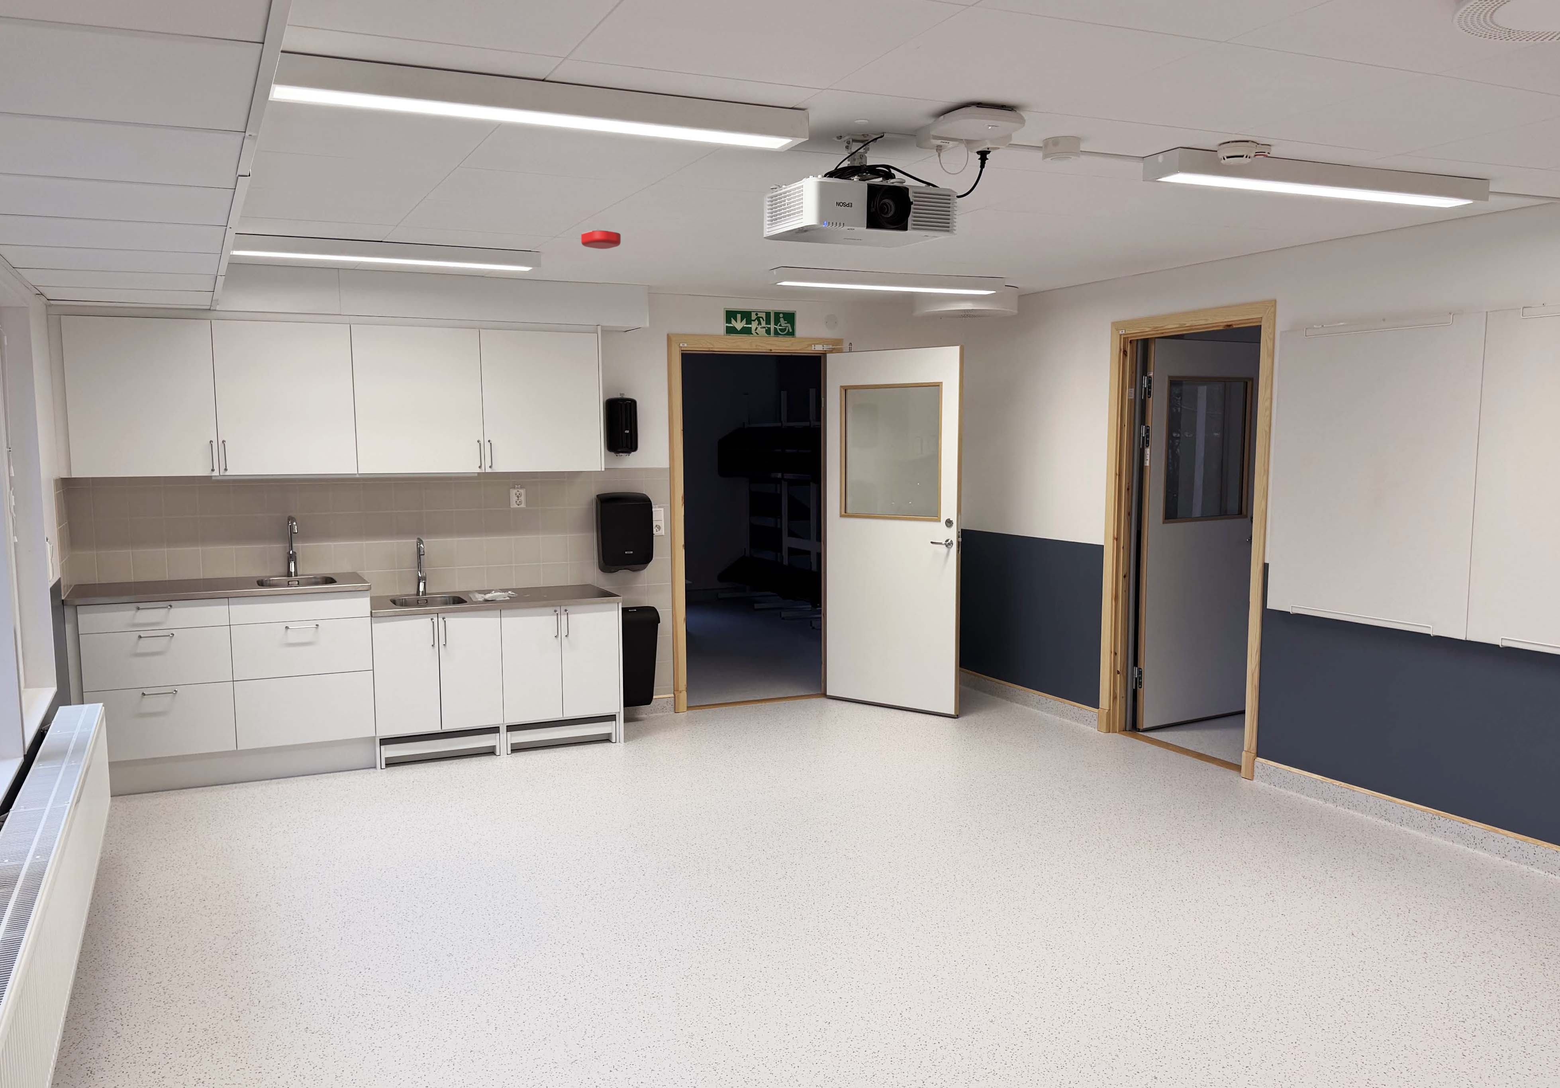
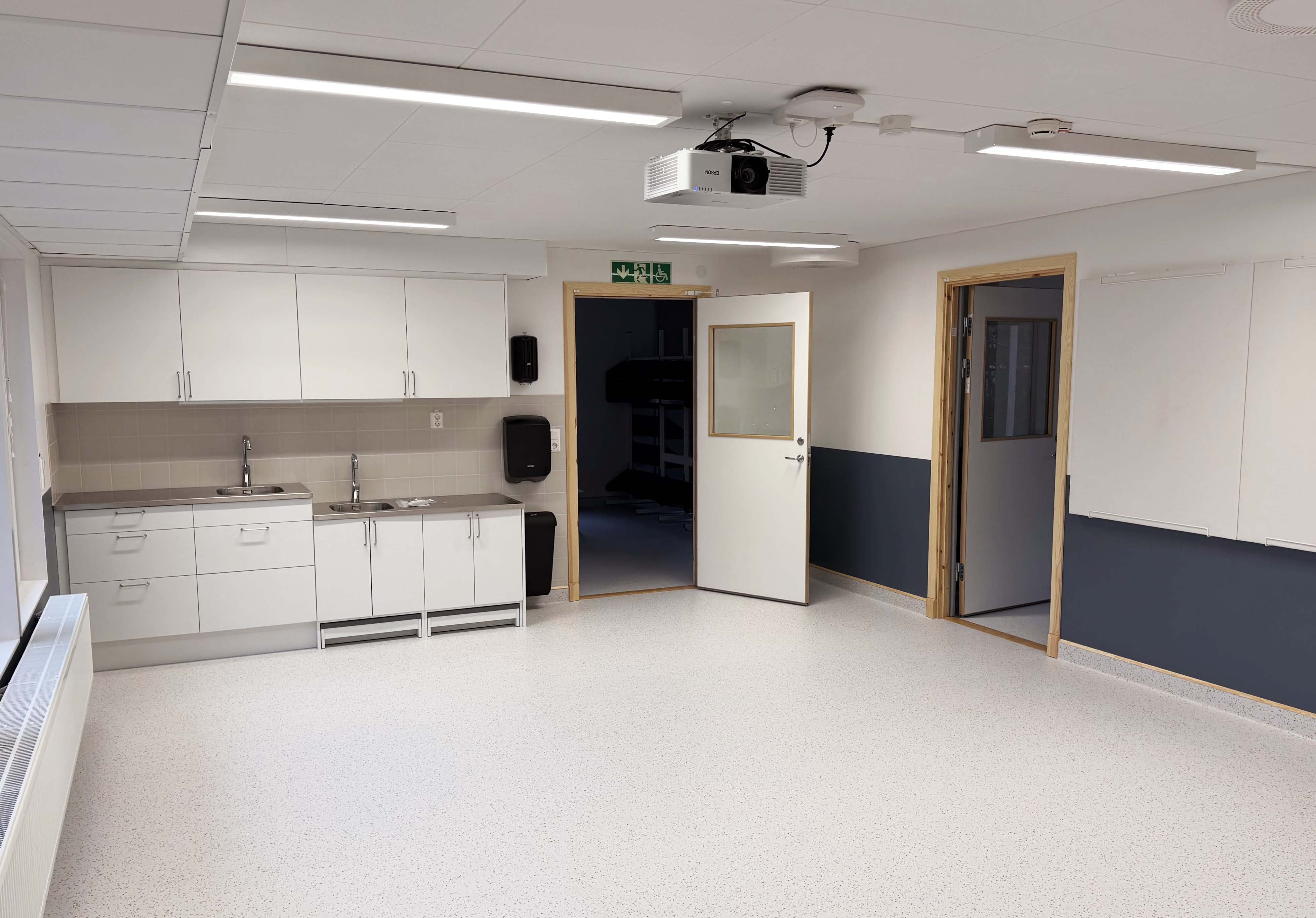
- smoke detector (601, 239)
